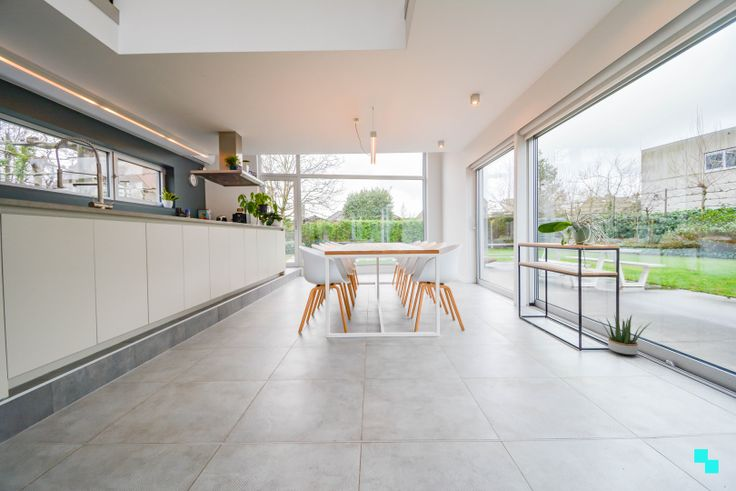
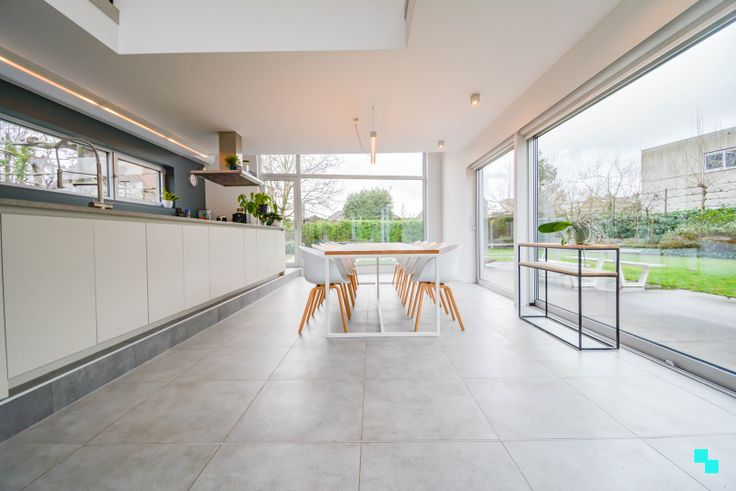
- potted plant (622, 333)
